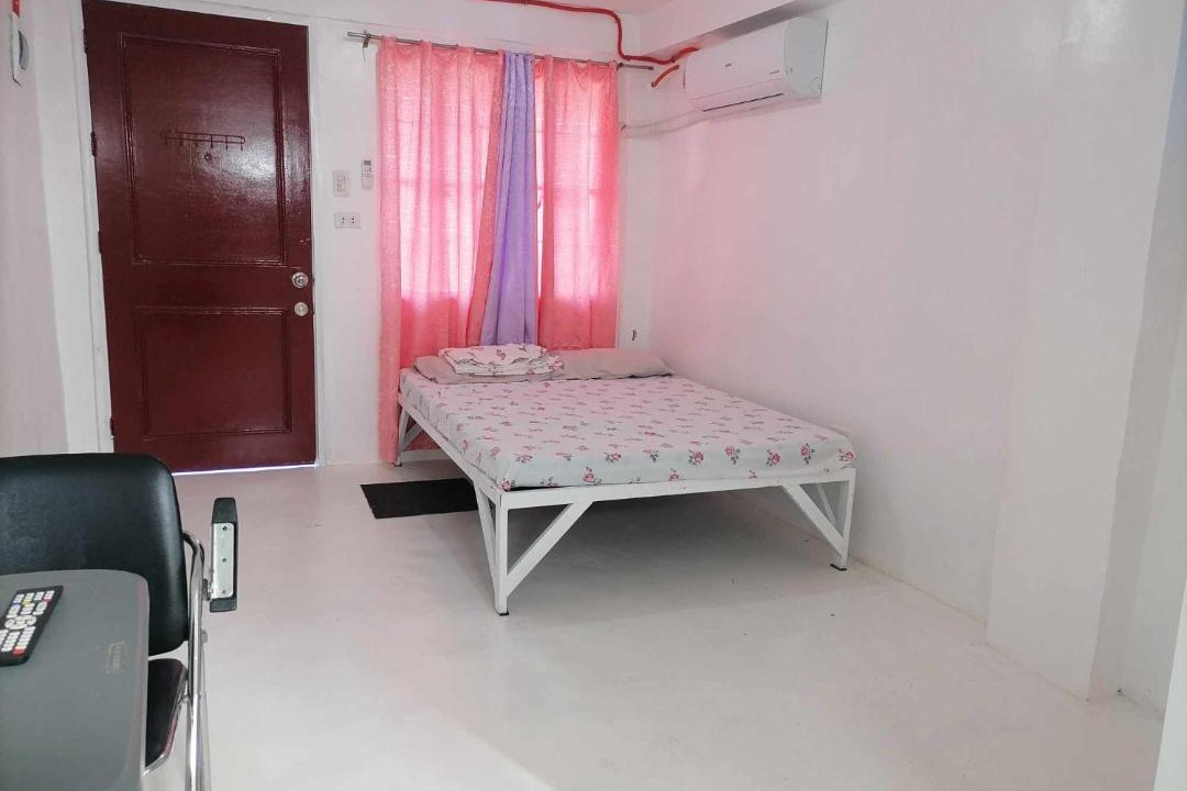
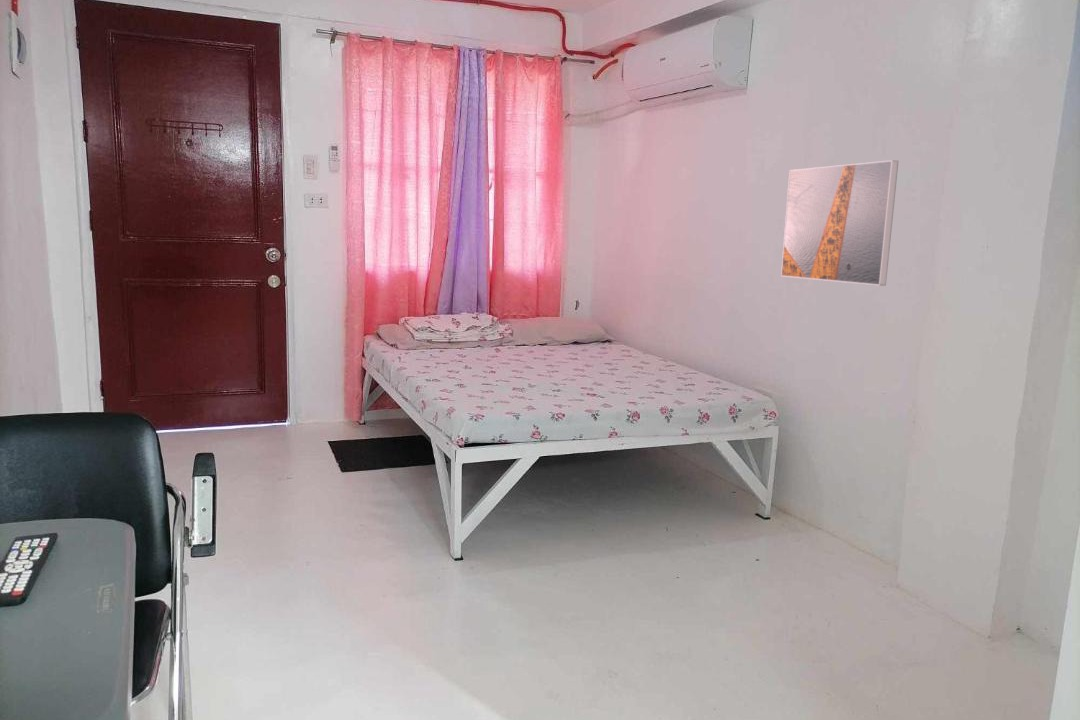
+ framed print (834, 223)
